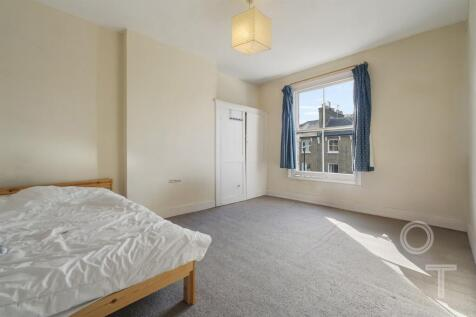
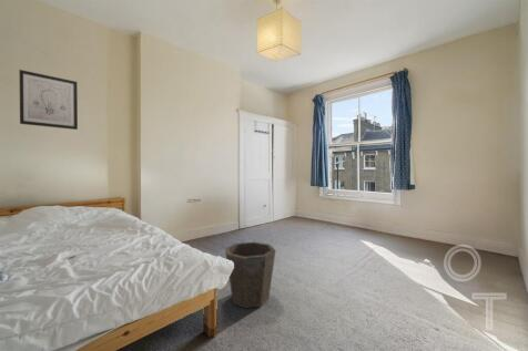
+ wall art (50, 101)
+ waste bin (250, 273)
